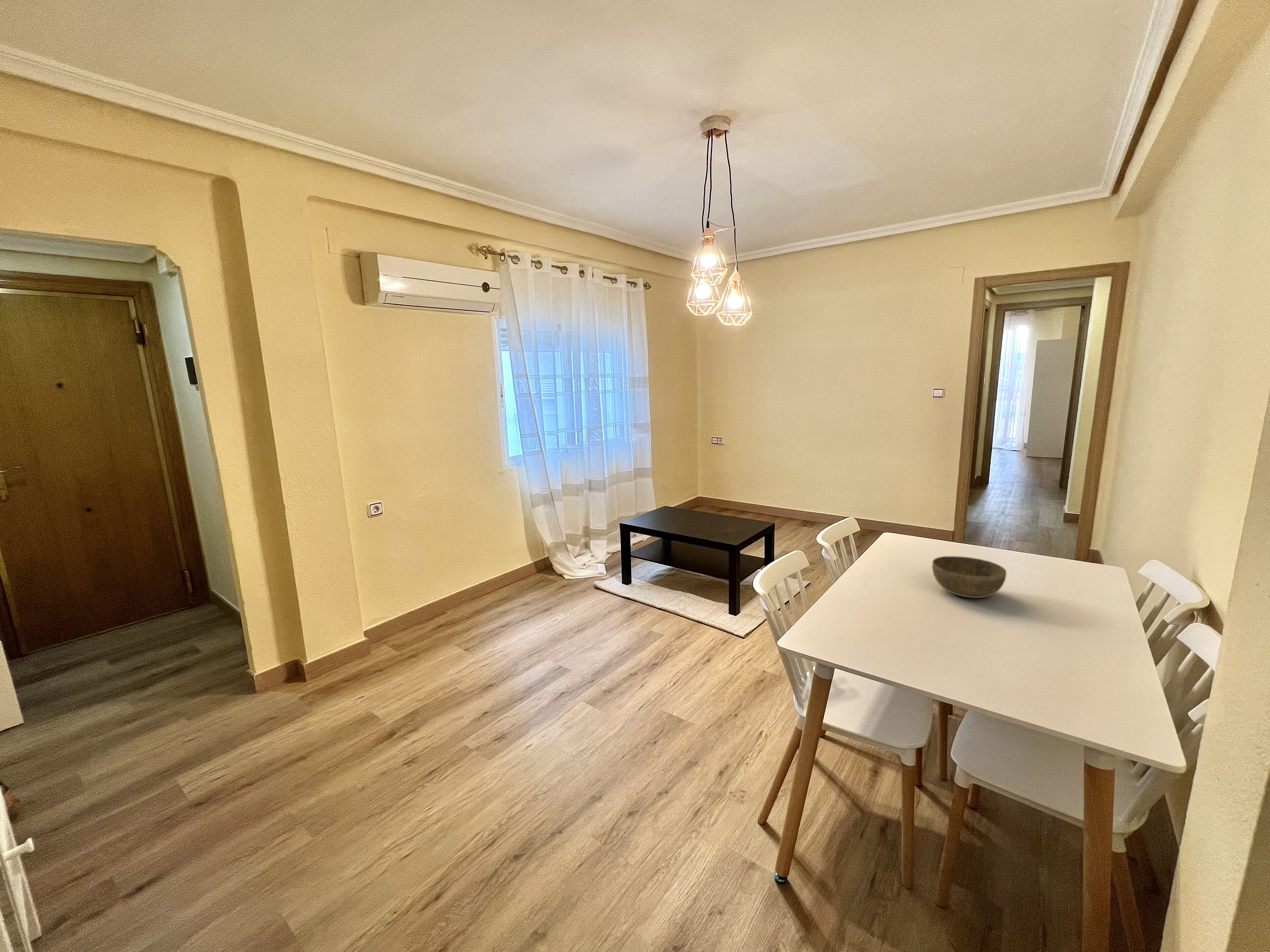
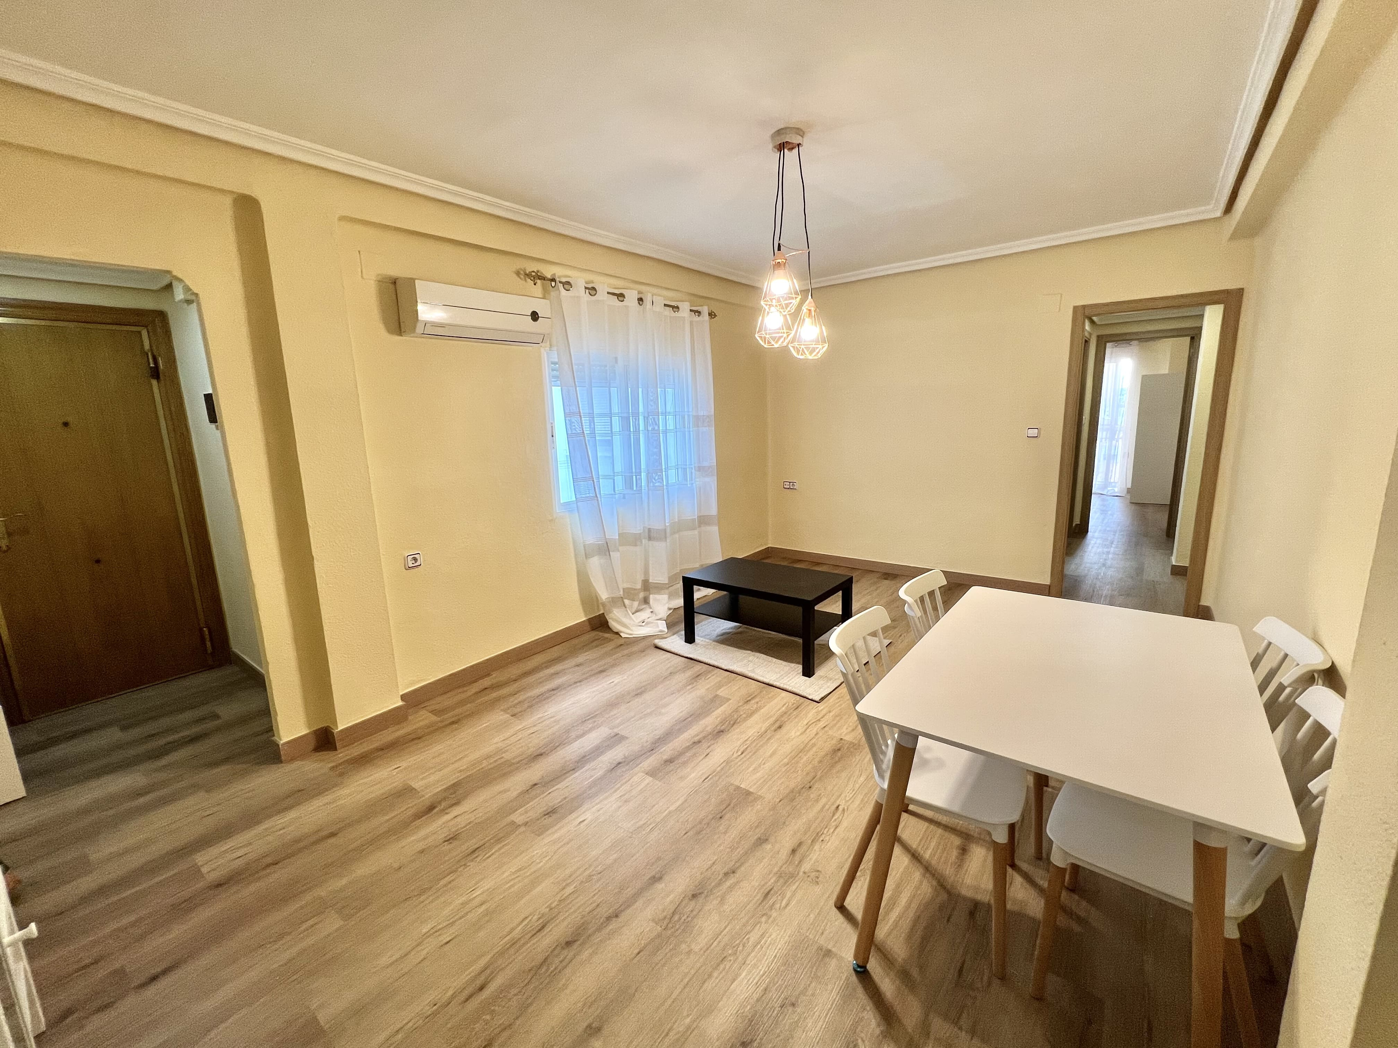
- bowl (967, 579)
